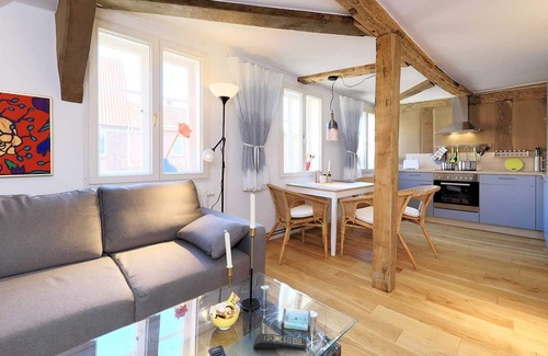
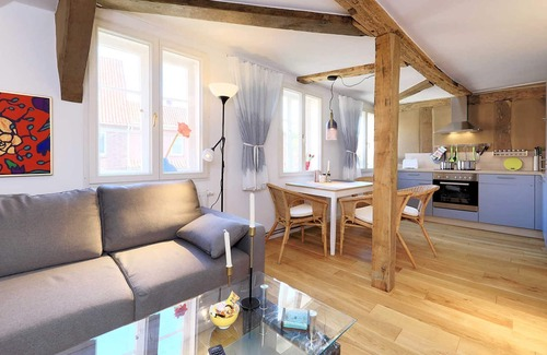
- remote control (279, 342)
